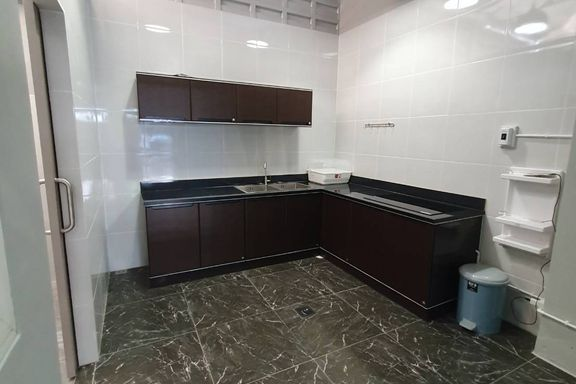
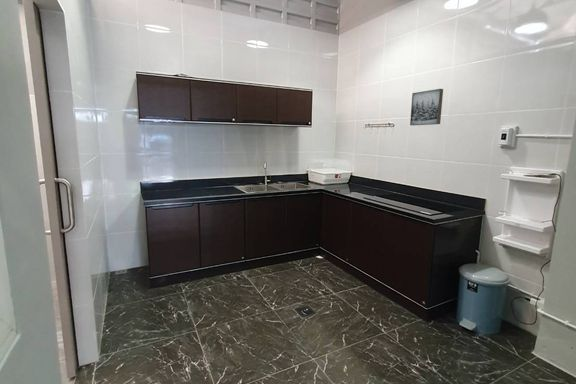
+ wall art (425, 108)
